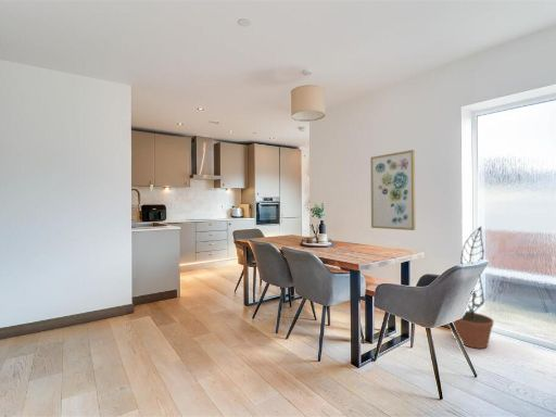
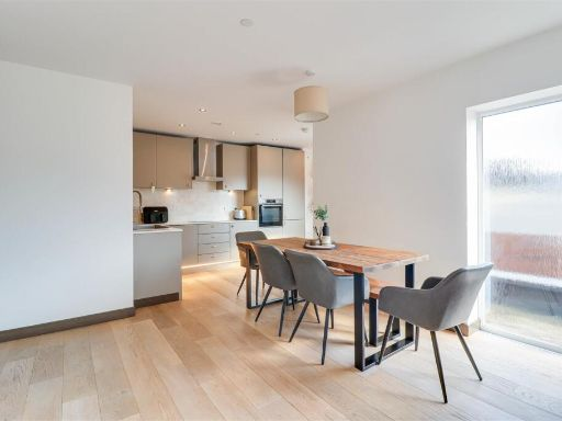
- wall art (391, 191)
- decorative plant (478, 281)
